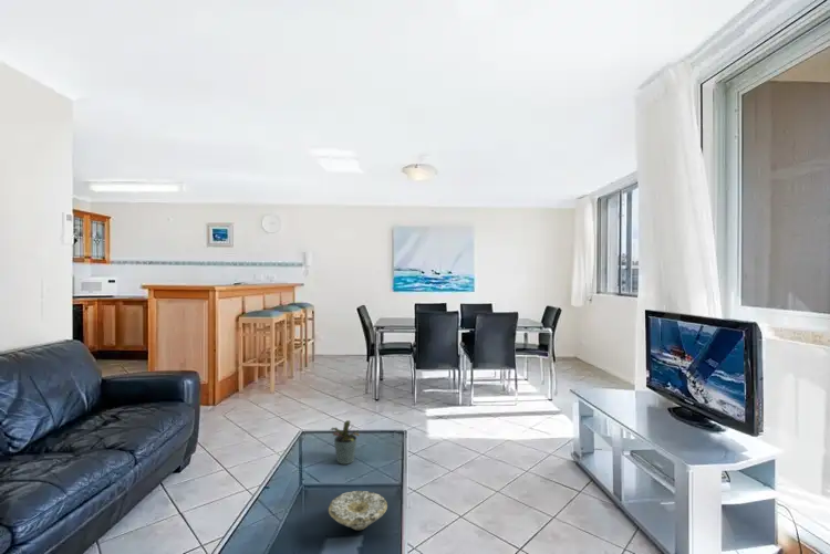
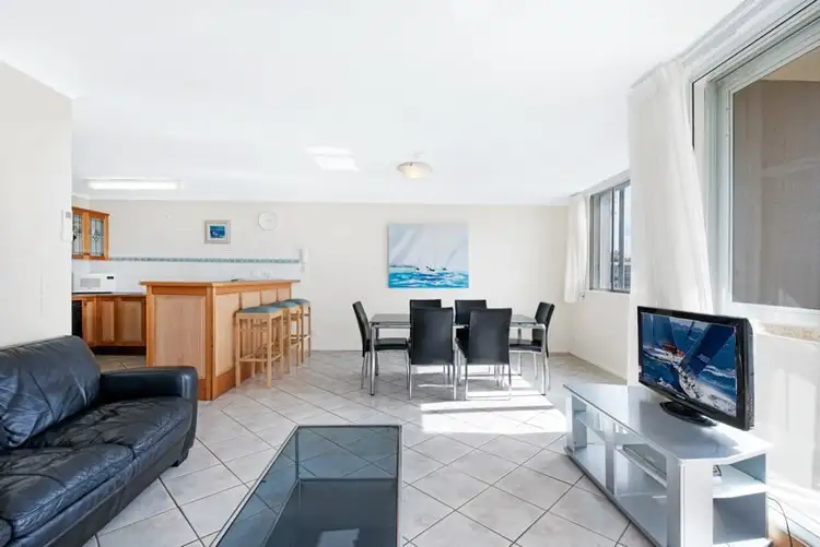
- bowl (357, 514)
- potted plant (343, 440)
